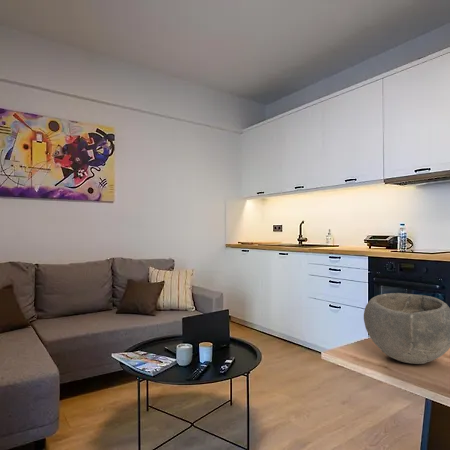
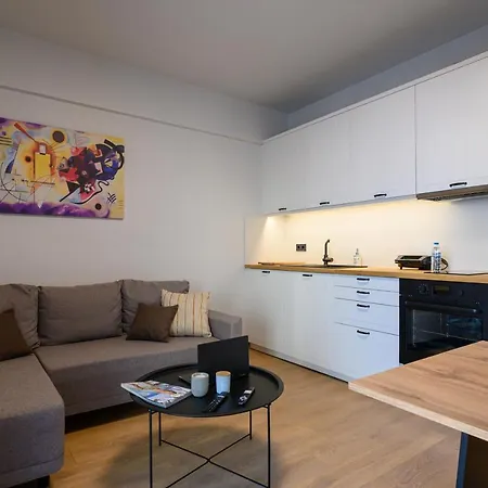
- bowl (407, 328)
